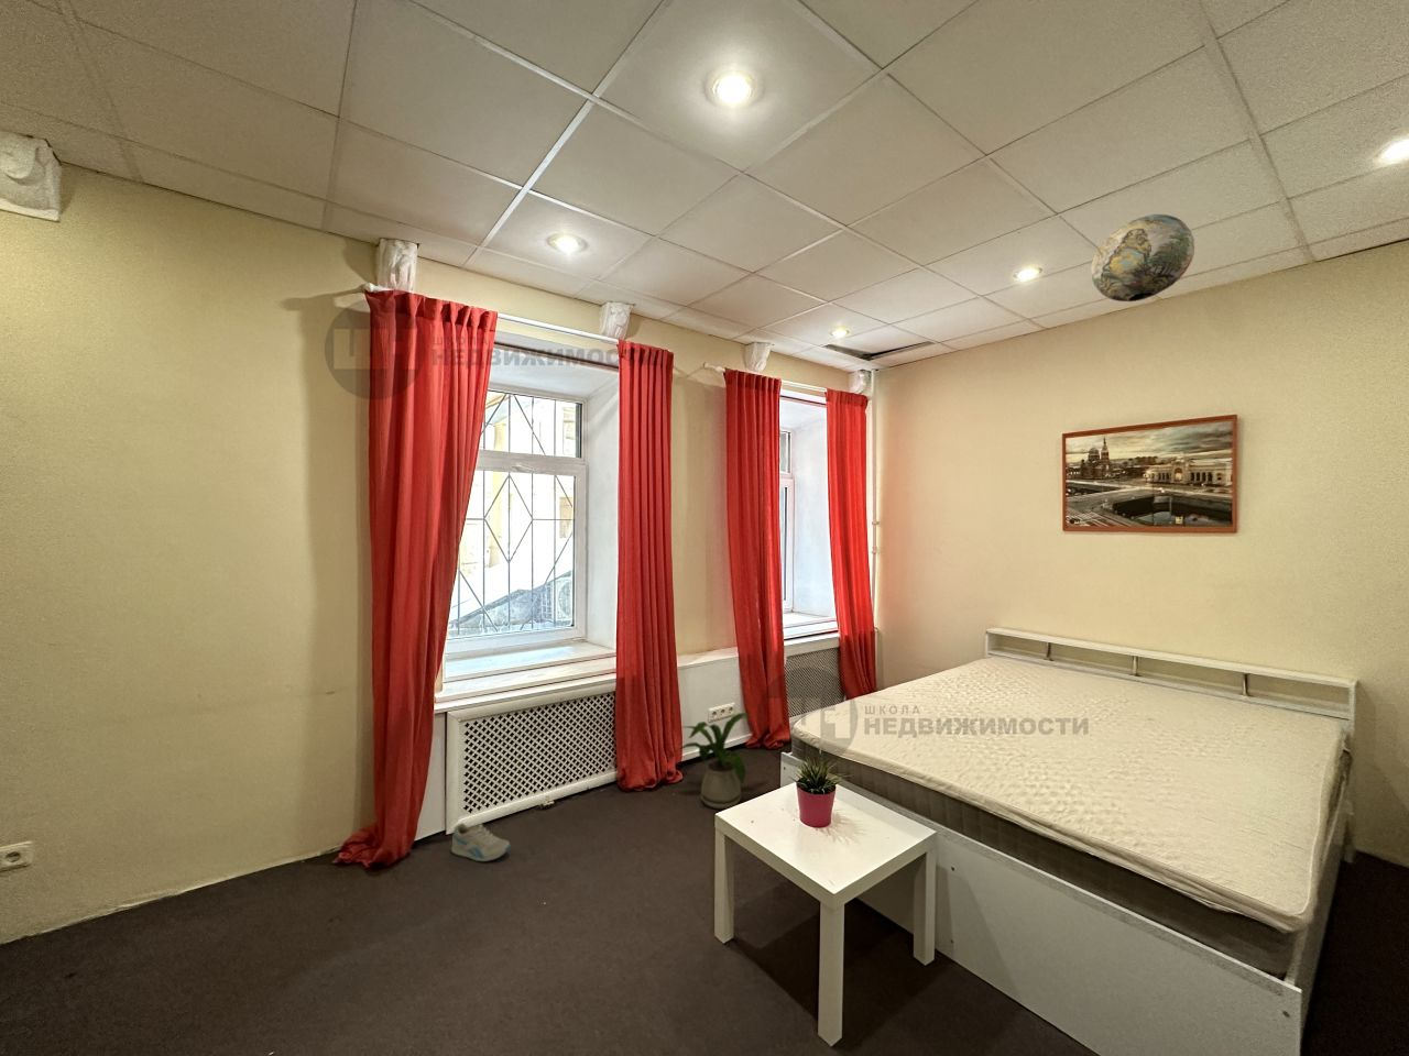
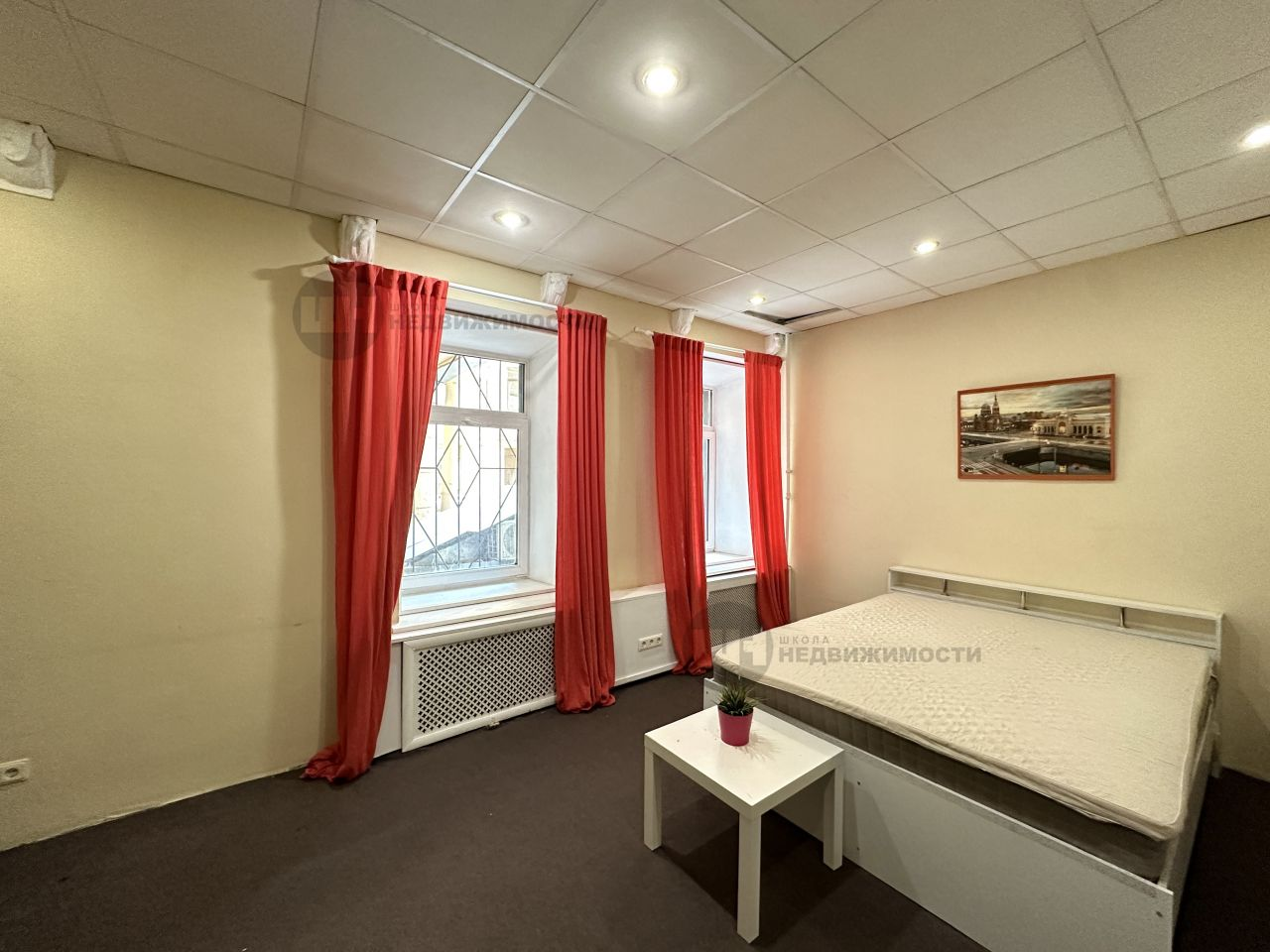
- decorative vase (1141, 260)
- house plant (717, 750)
- sneaker (480, 840)
